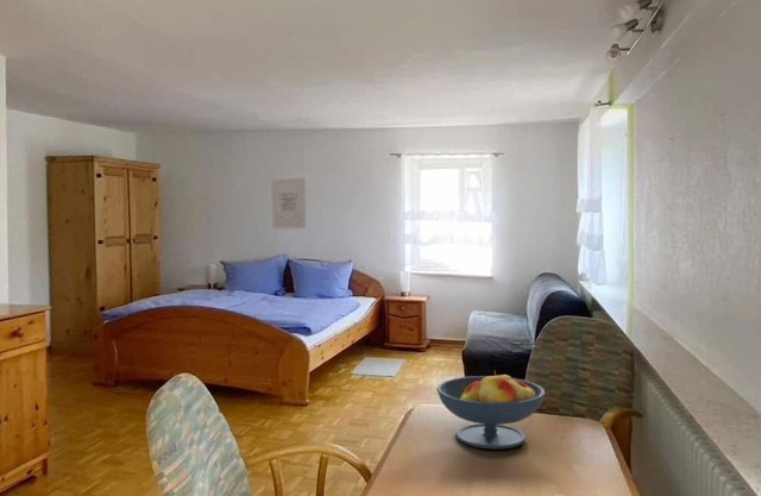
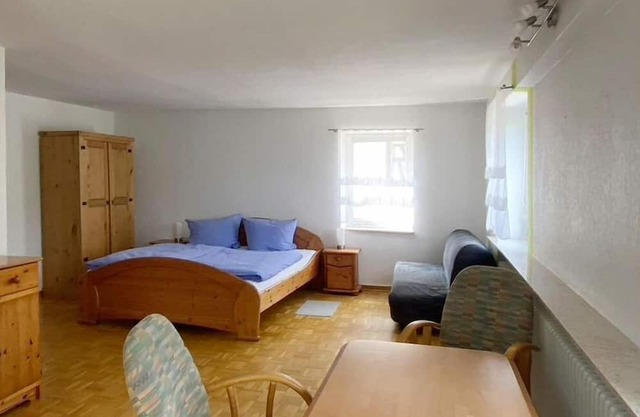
- fruit bowl (490, 403)
- wall art (288, 203)
